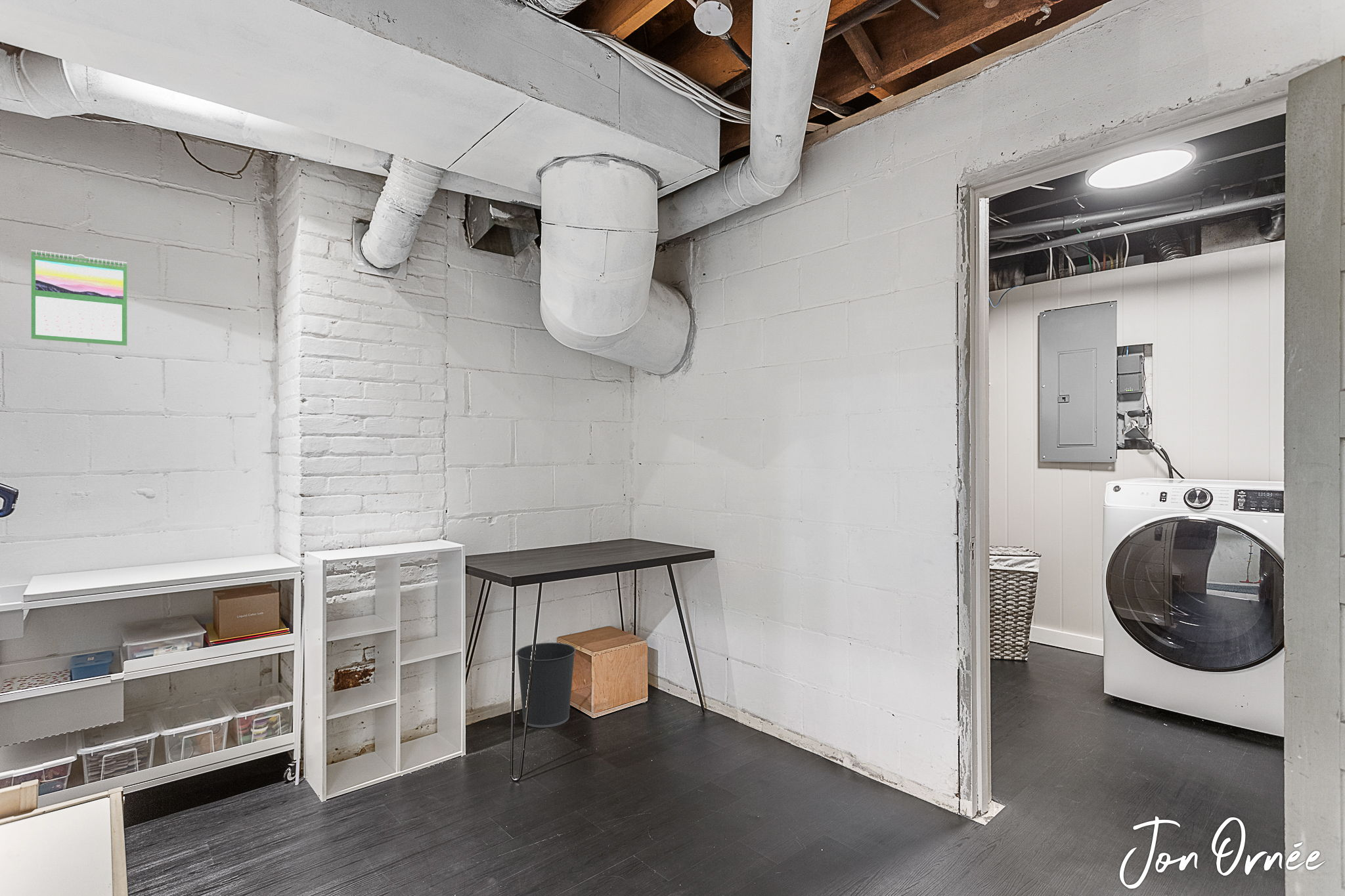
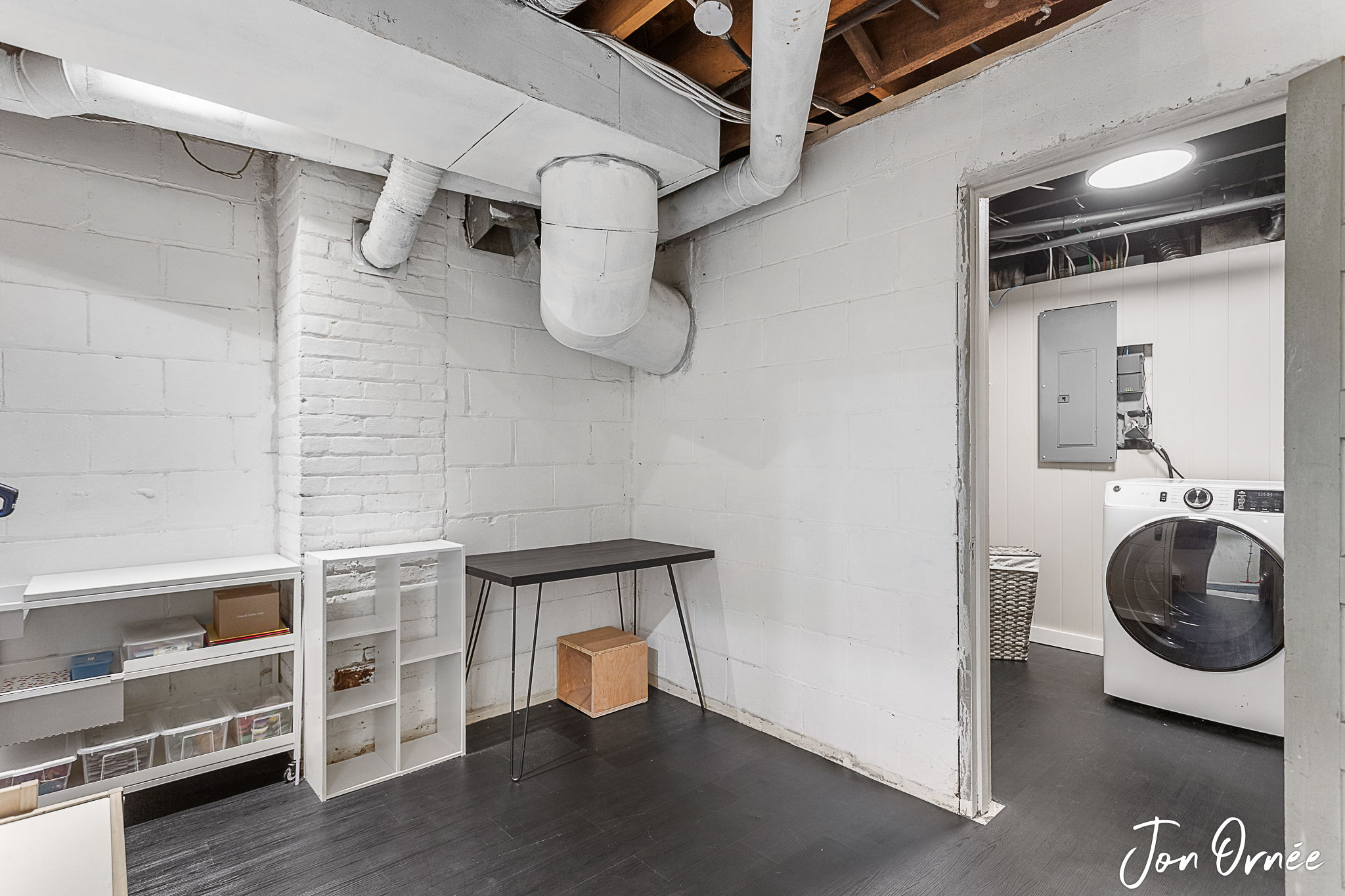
- calendar (80, 298)
- wastebasket (546, 685)
